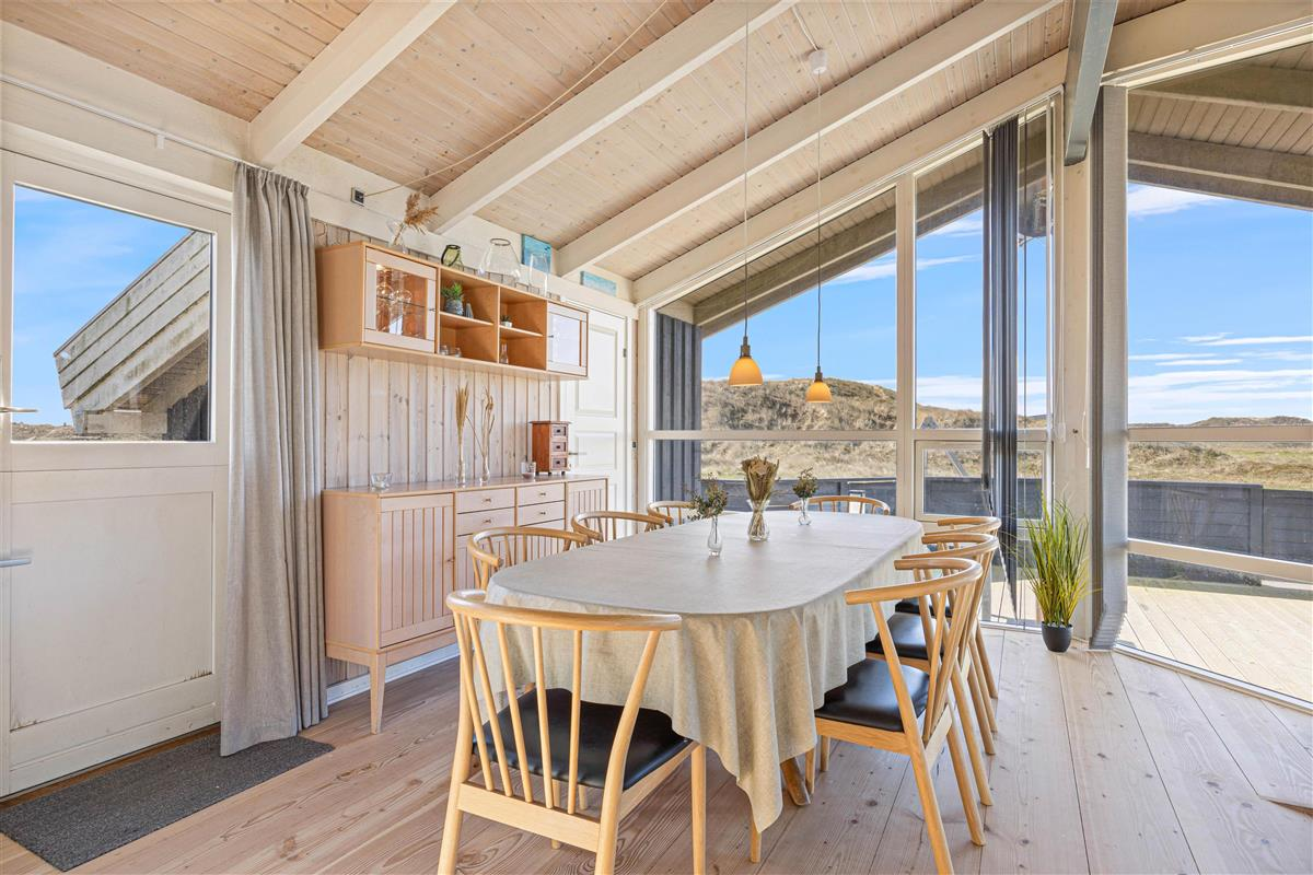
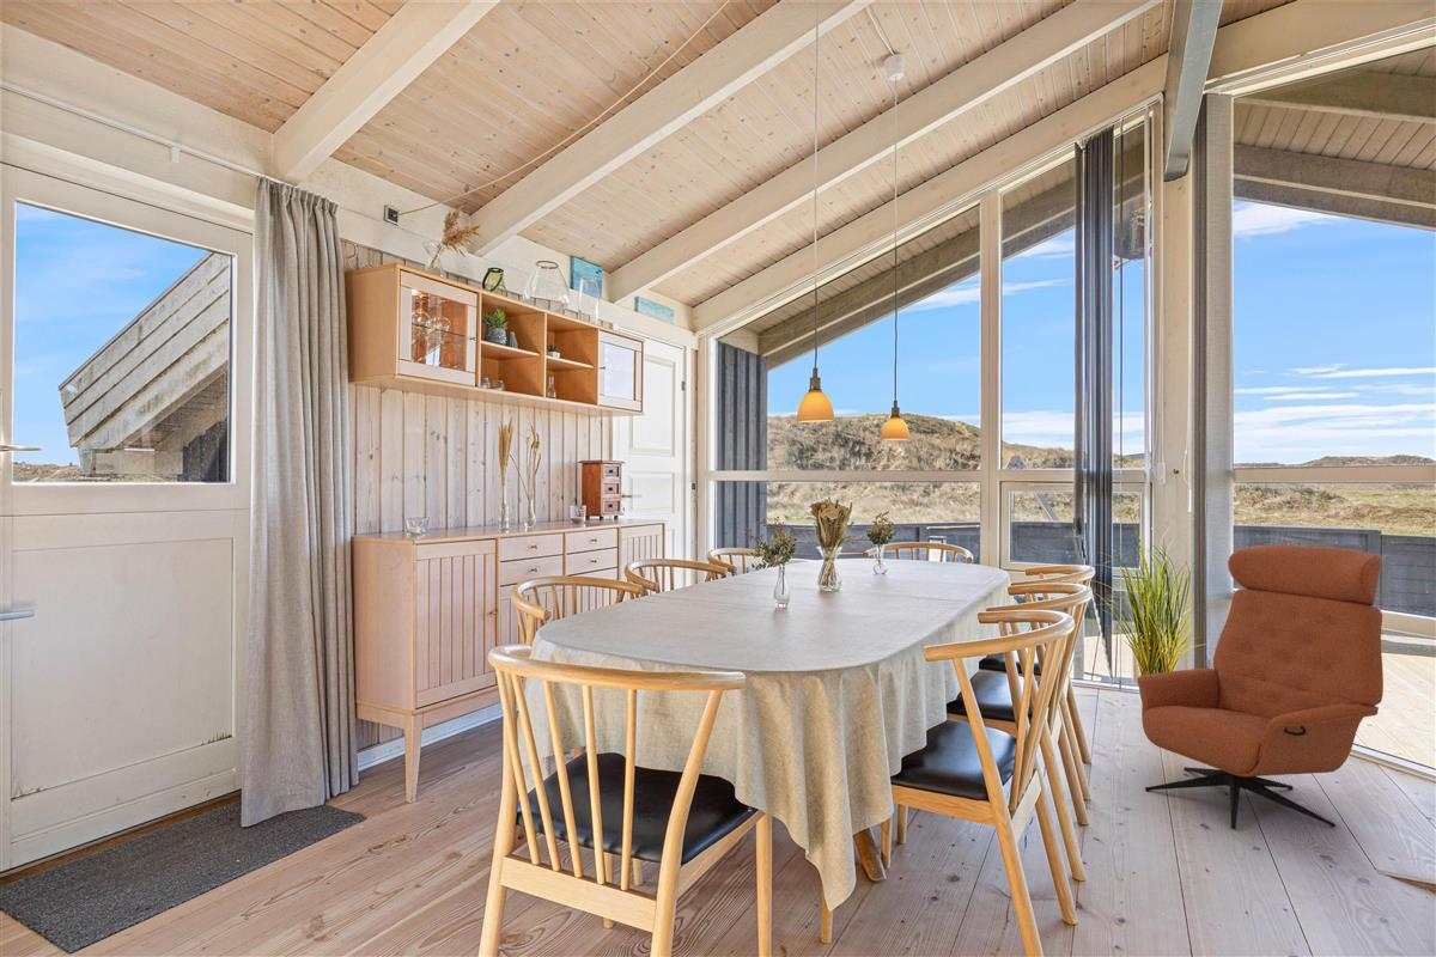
+ lounge chair (1254, 671)
